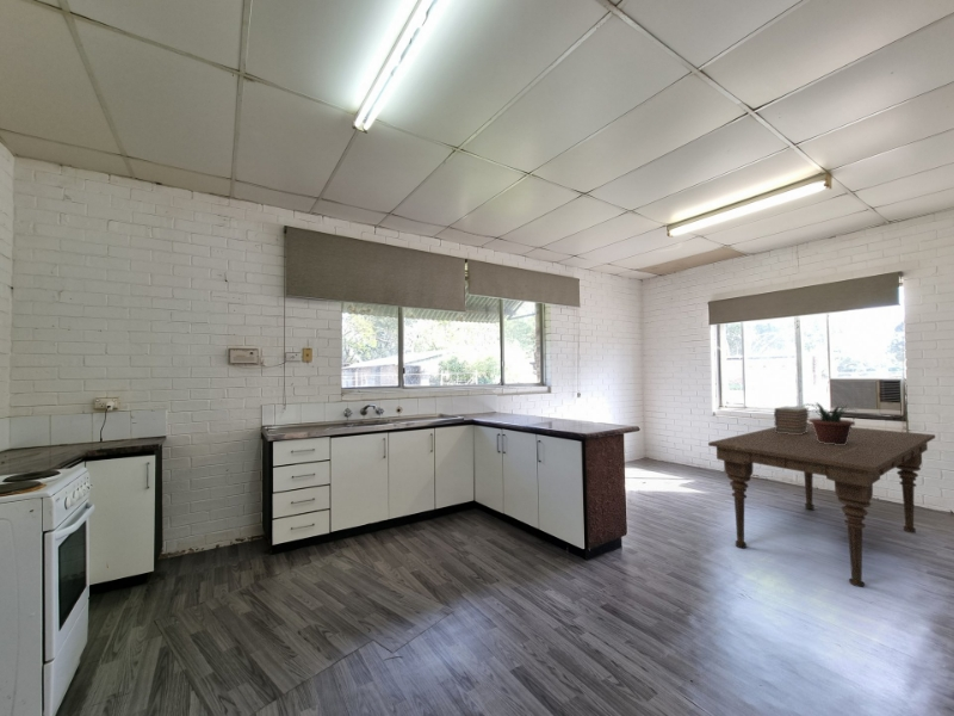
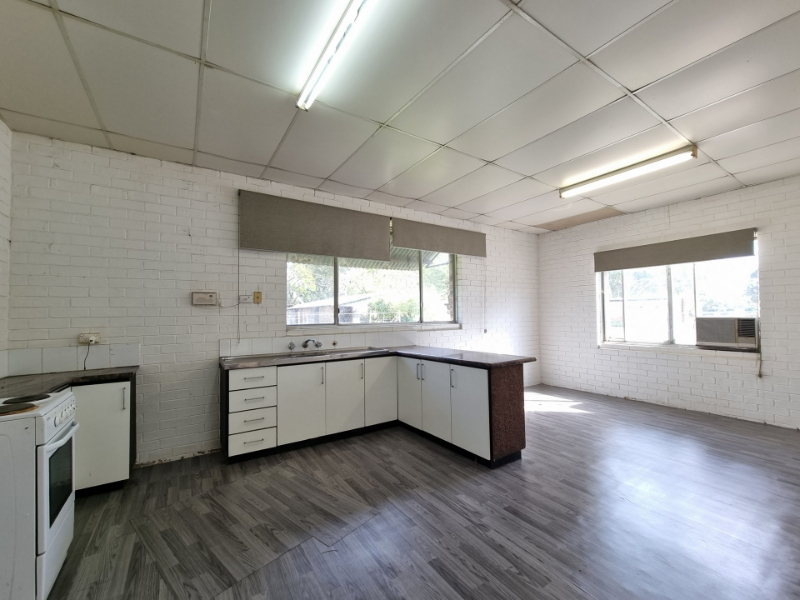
- book stack (792, 419)
- dining table (835, 488)
- potted plant (828, 422)
